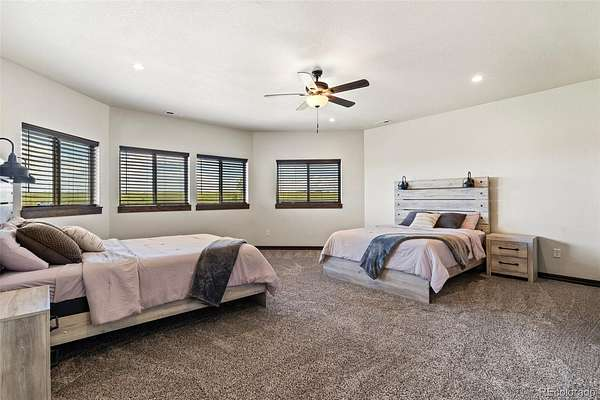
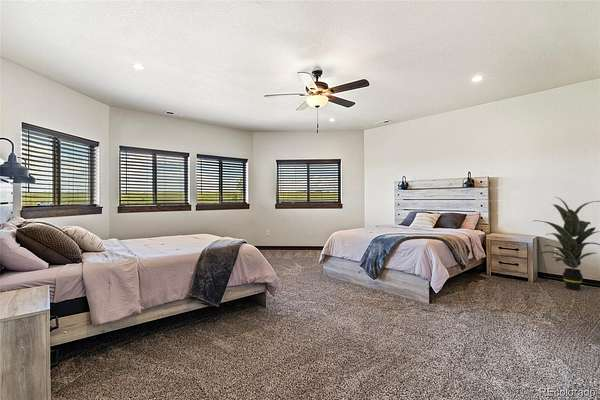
+ indoor plant (567, 241)
